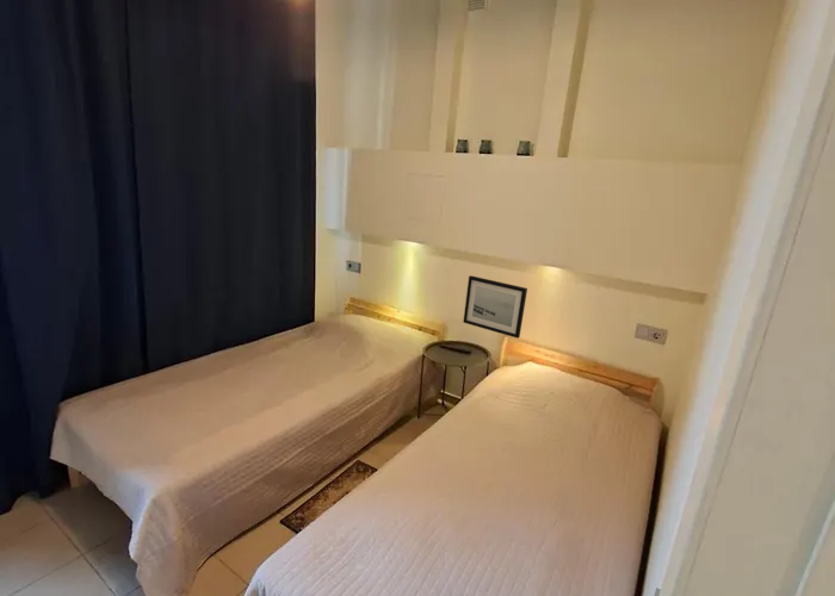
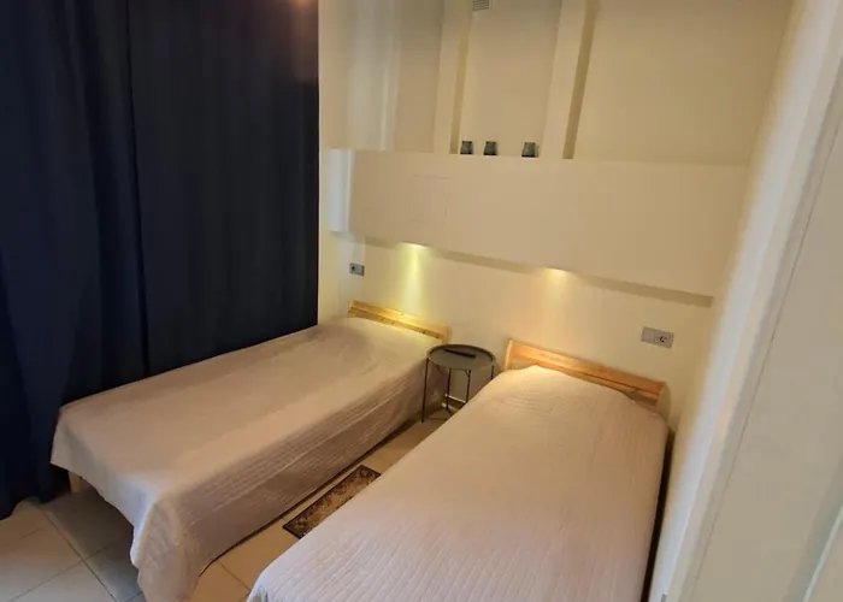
- wall art (493, 305)
